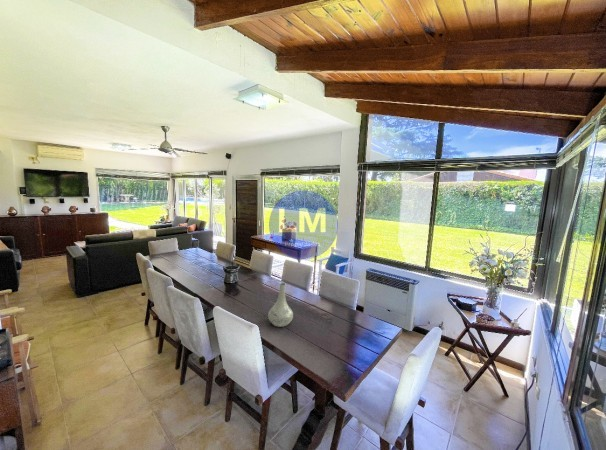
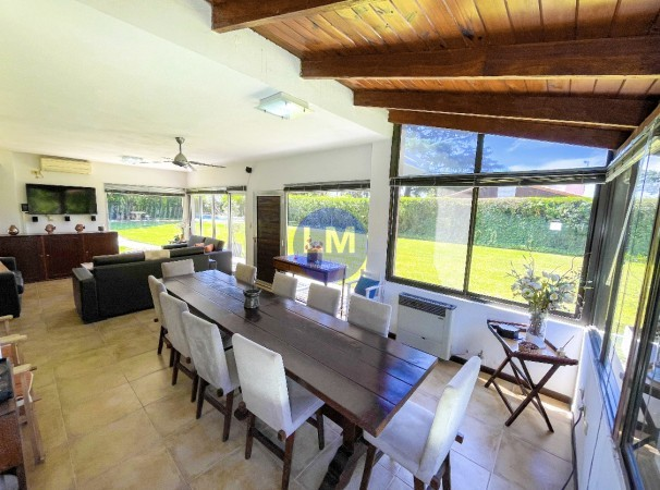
- vase (281, 303)
